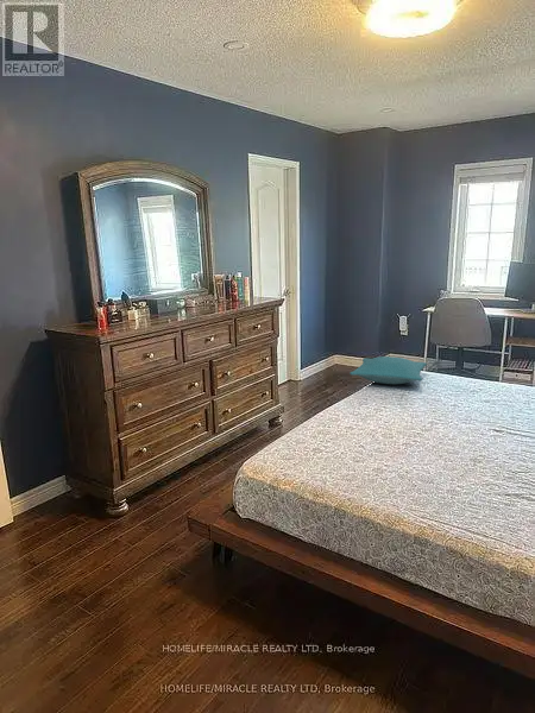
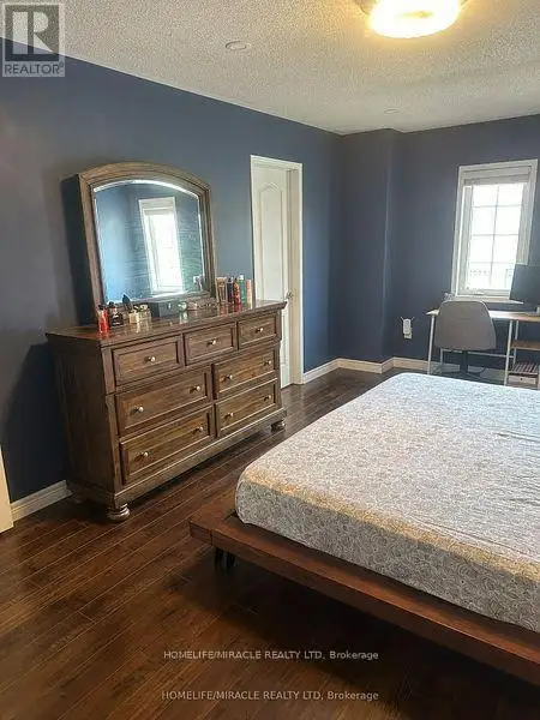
- pillow (389, 370)
